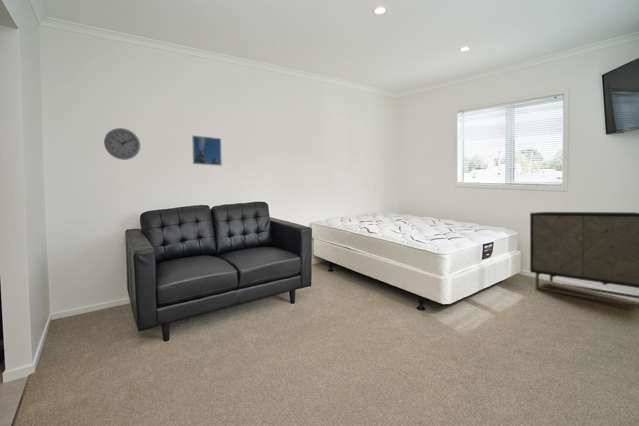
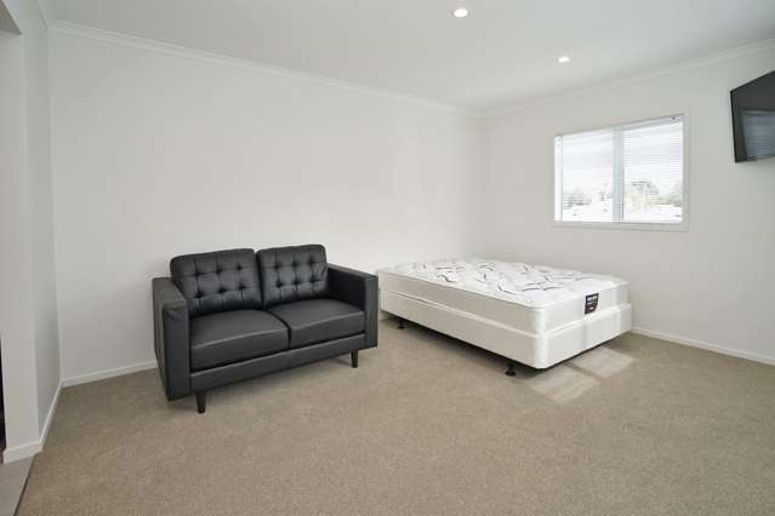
- cabinet (590, 254)
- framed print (207, 150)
- wall clock (122, 143)
